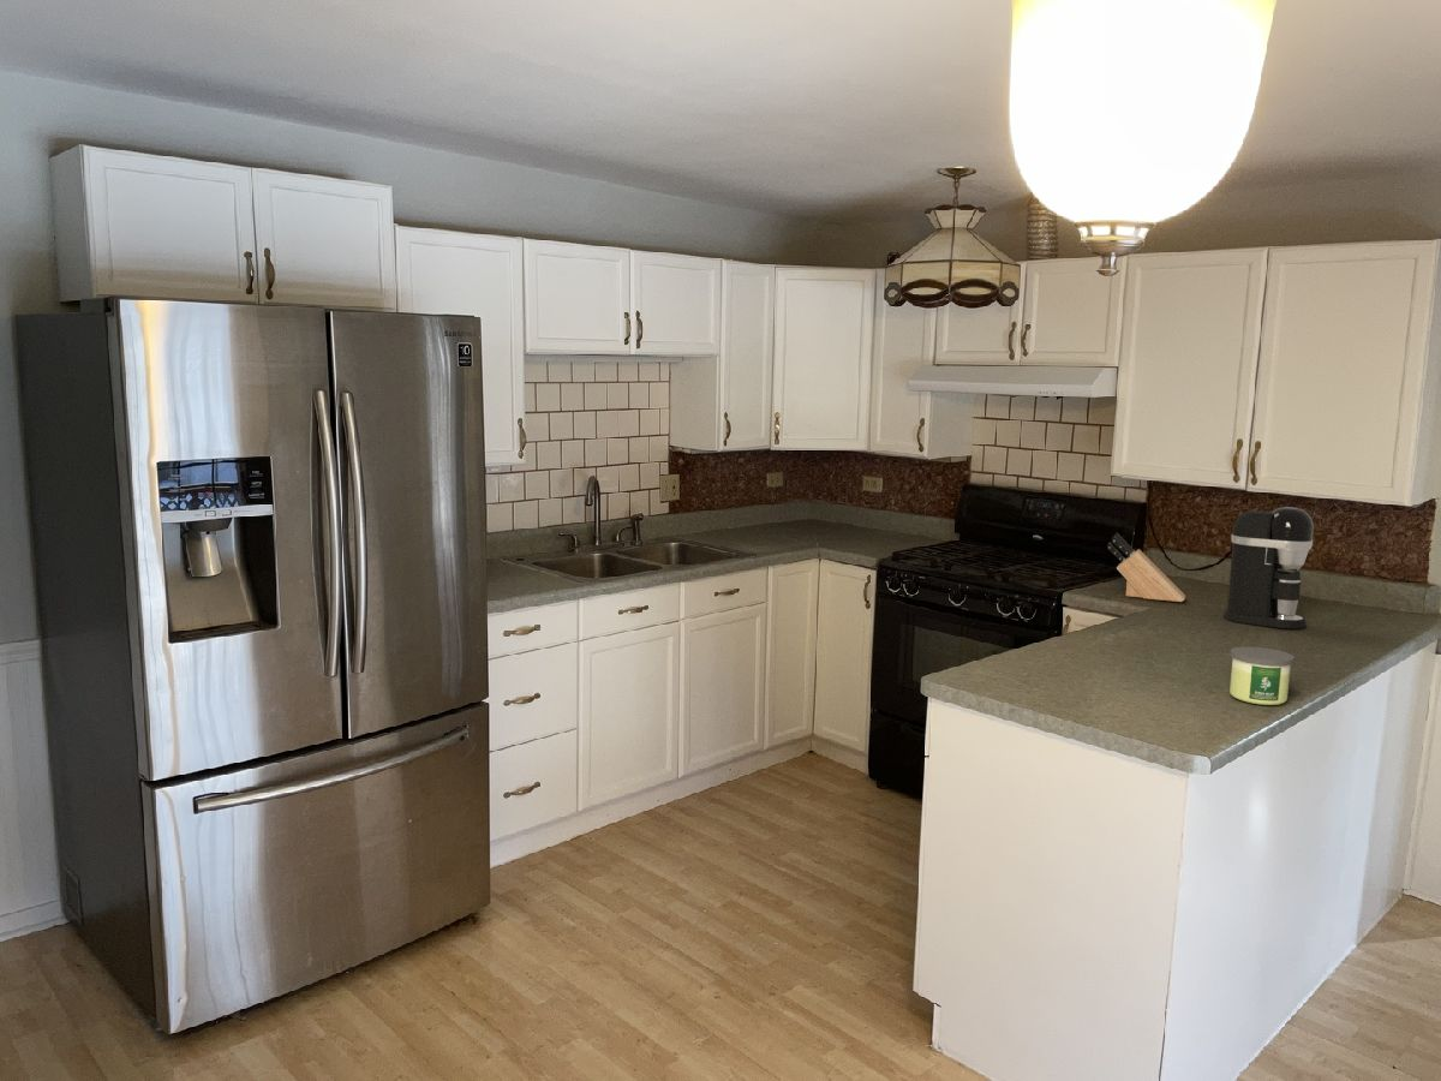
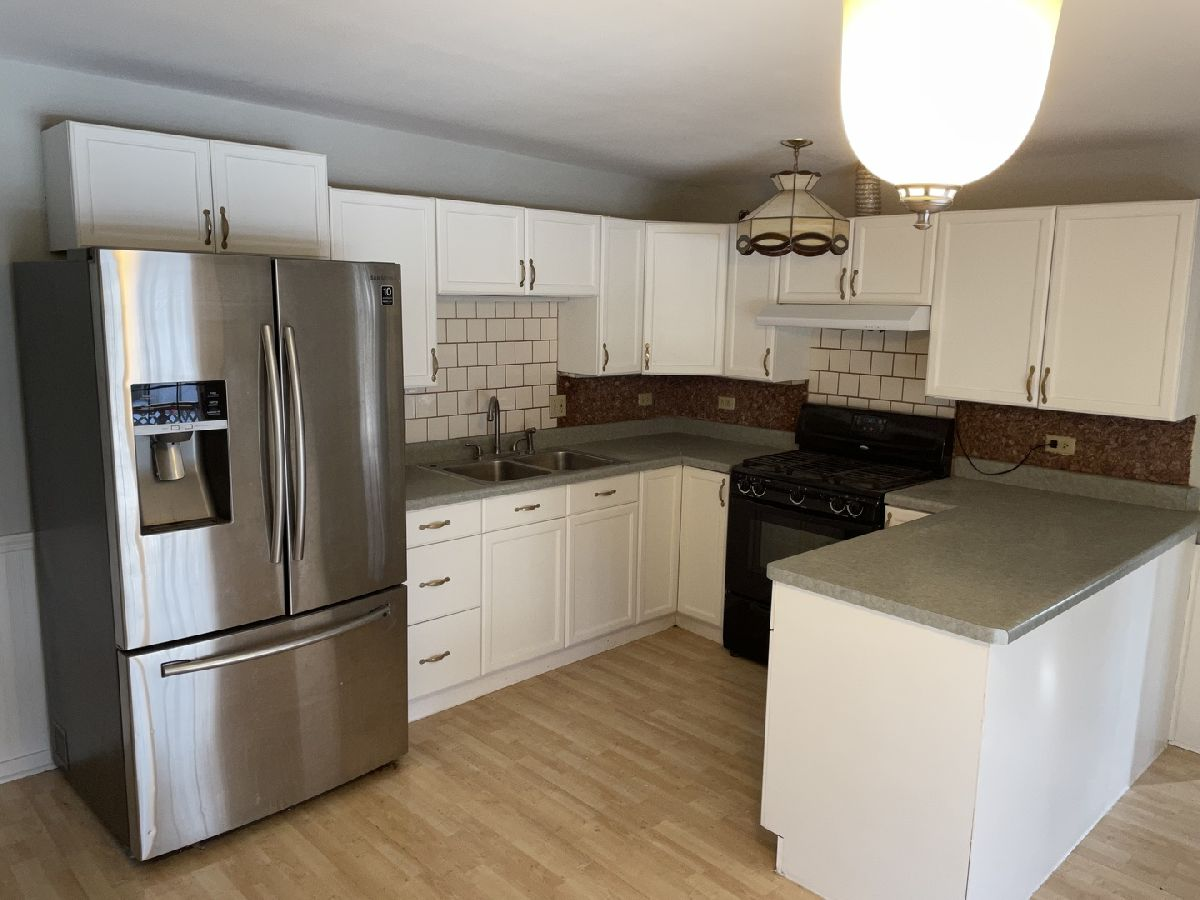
- candle (1260, 676)
- knife block (1146, 566)
- coffee maker (1268, 565)
